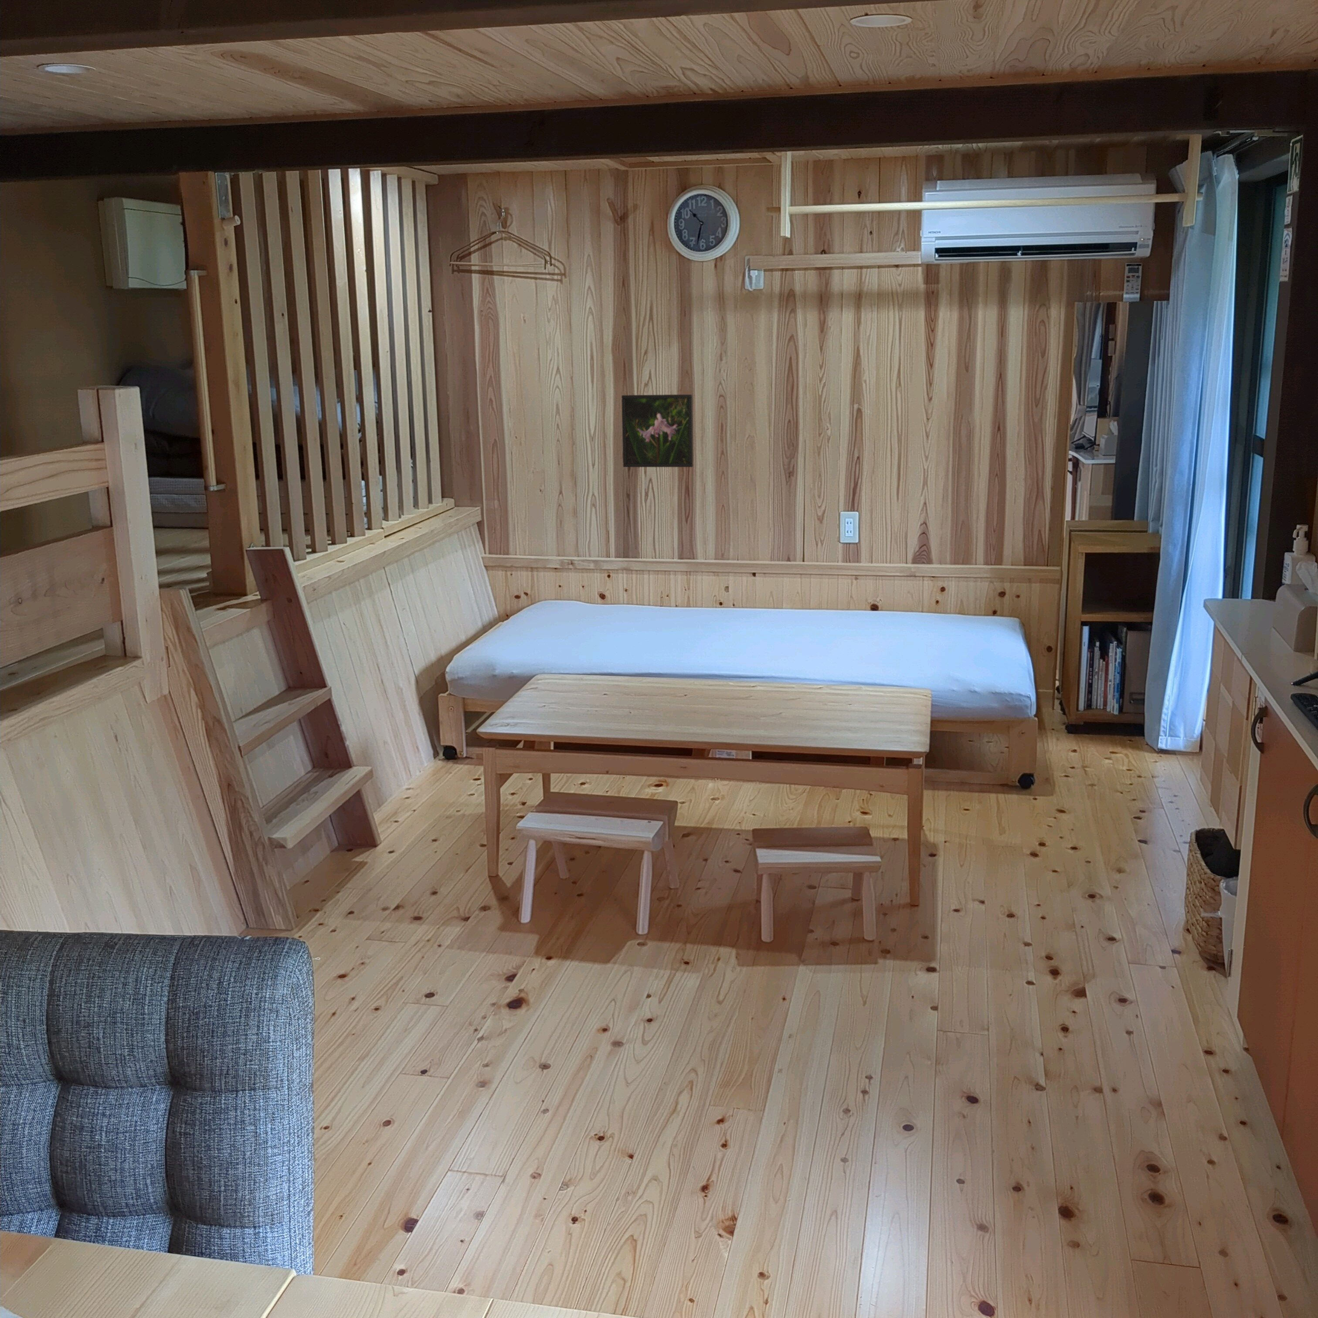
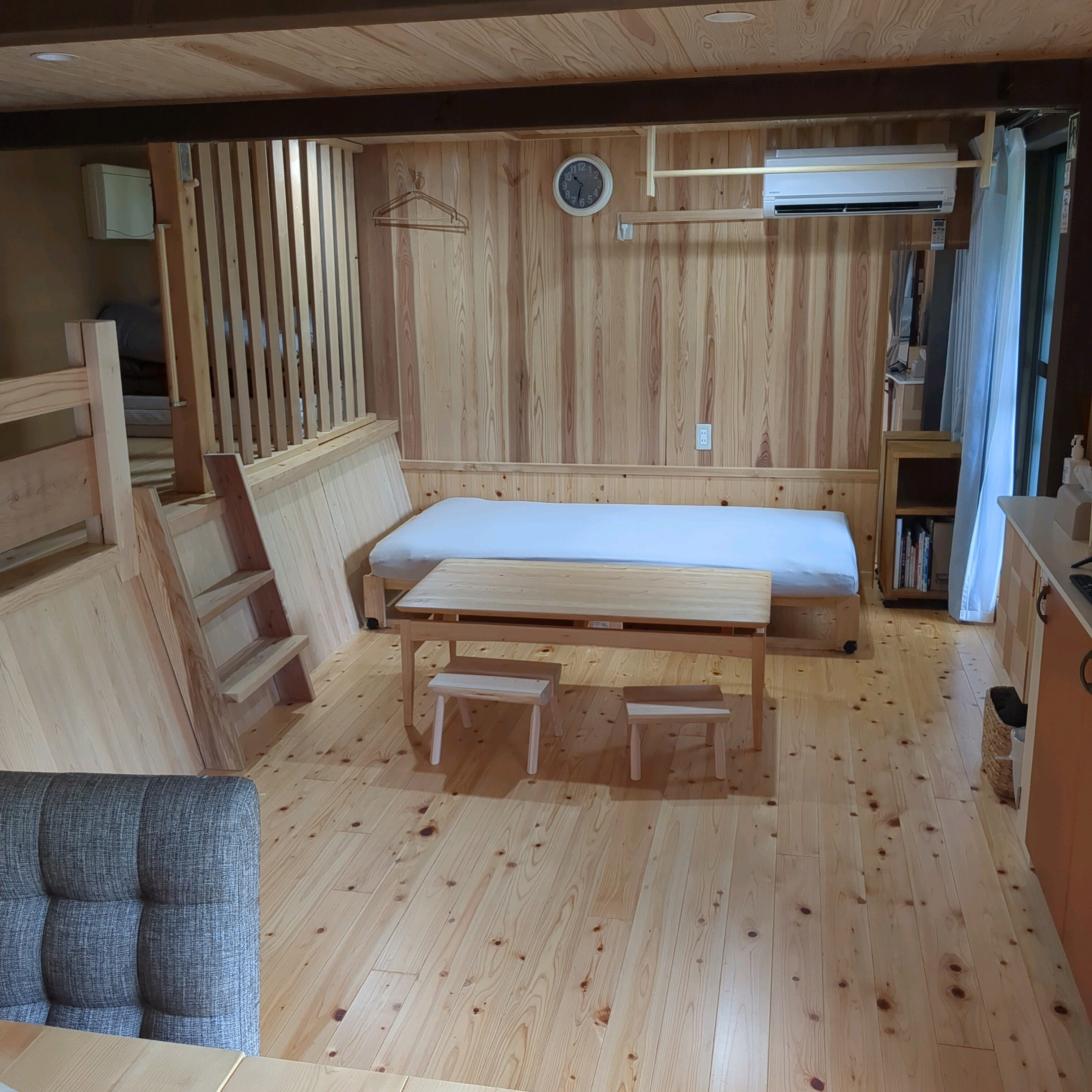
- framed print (658, 431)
